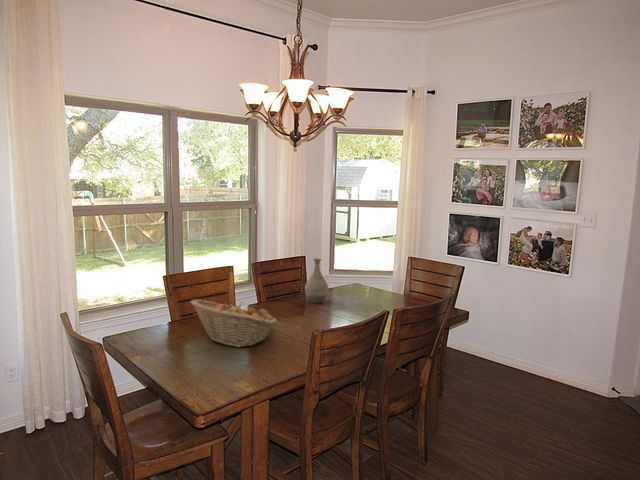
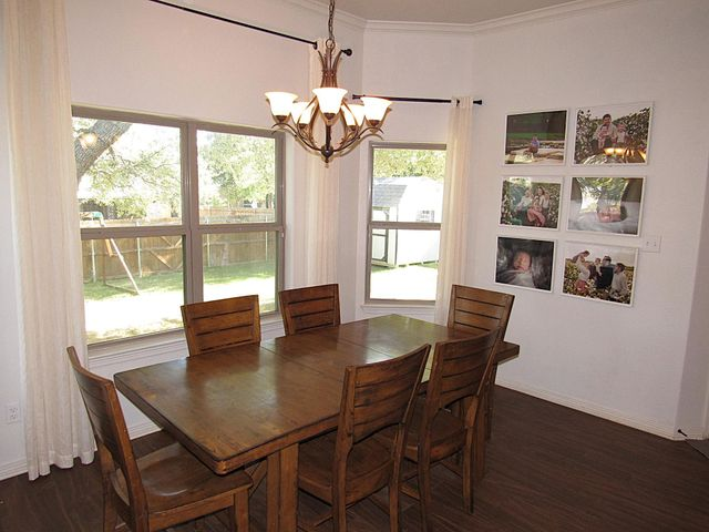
- fruit basket (233, 318)
- vase (317, 280)
